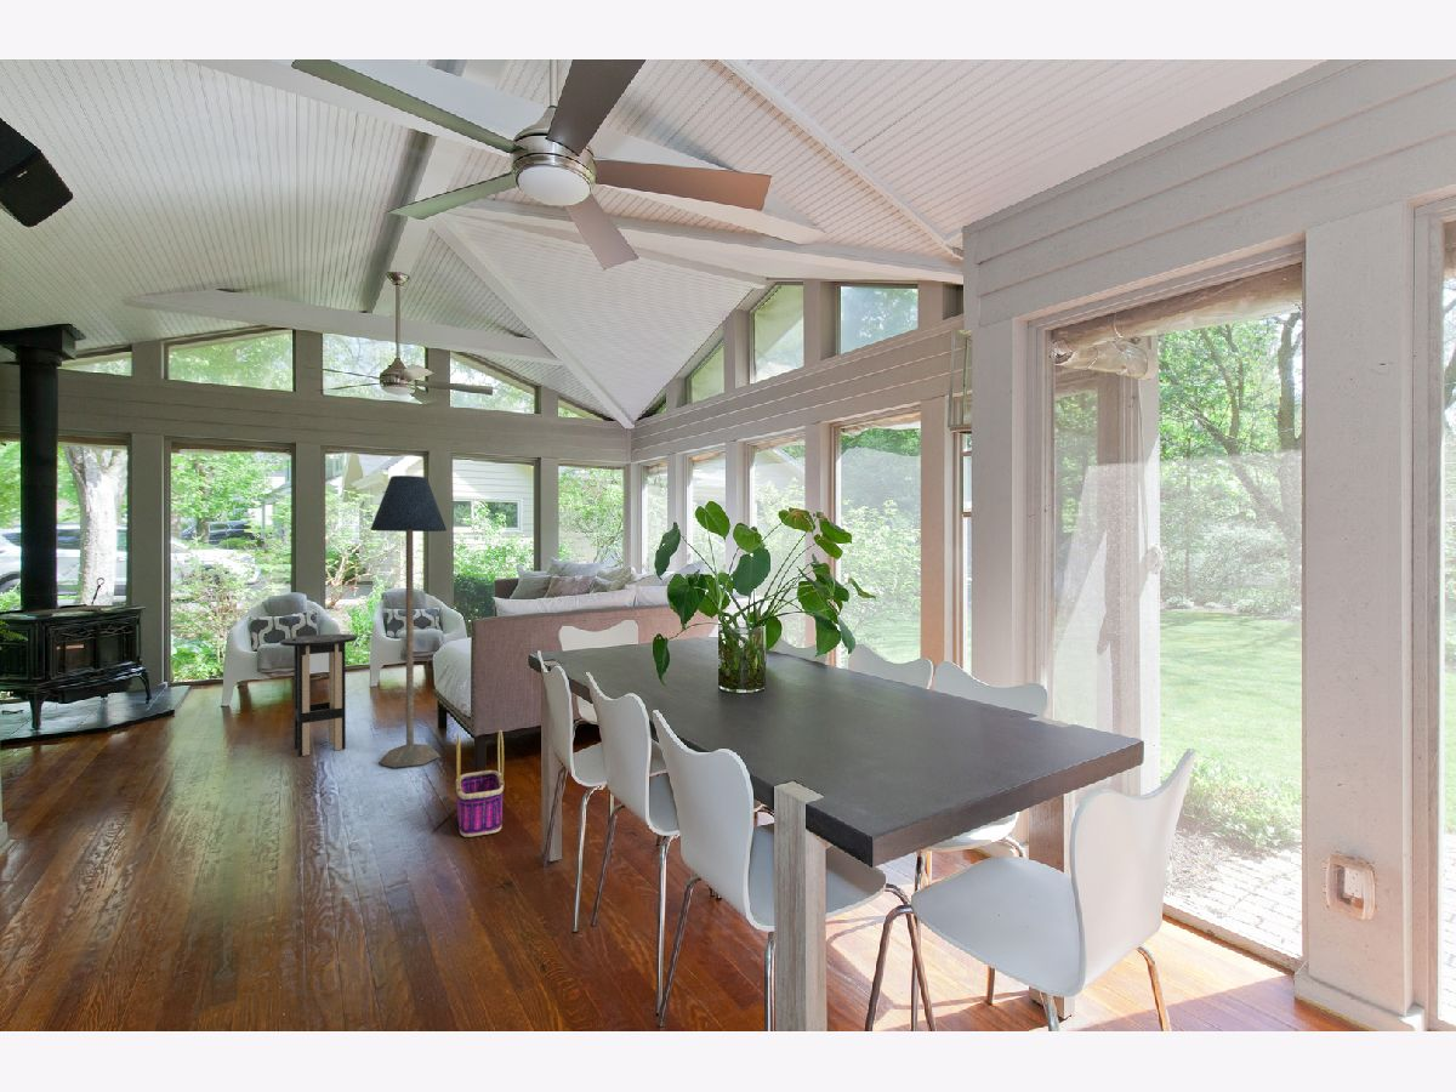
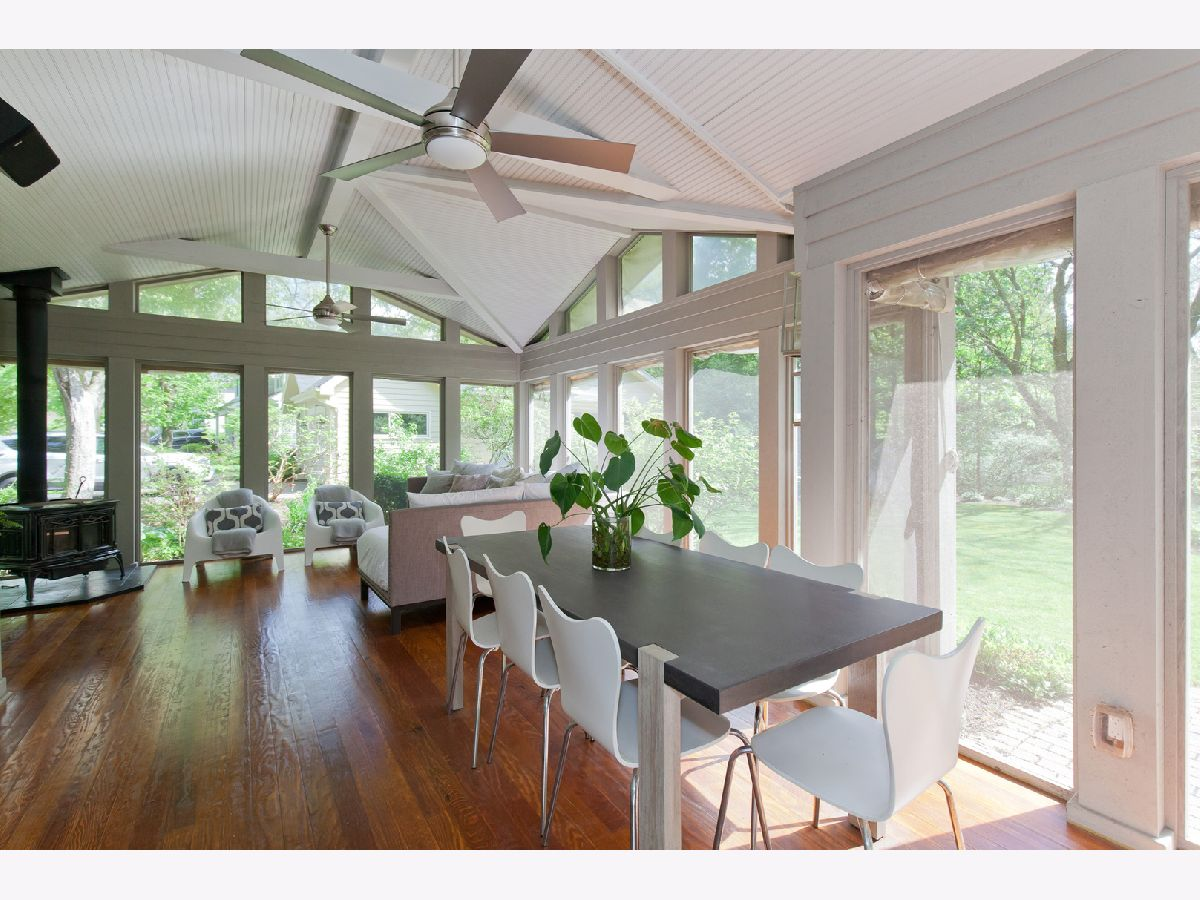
- floor lamp (409, 618)
- bar stool (329, 693)
- basket (479, 777)
